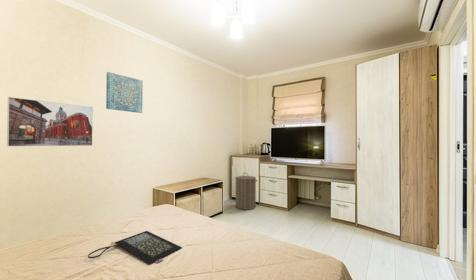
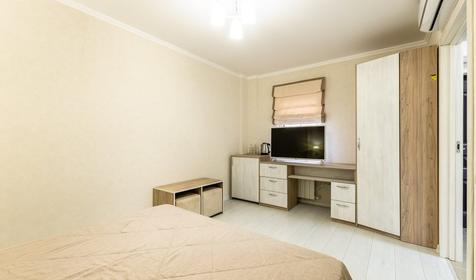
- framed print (55, 124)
- wall art (125, 93)
- laundry hamper (245, 189)
- clutch bag (144, 244)
